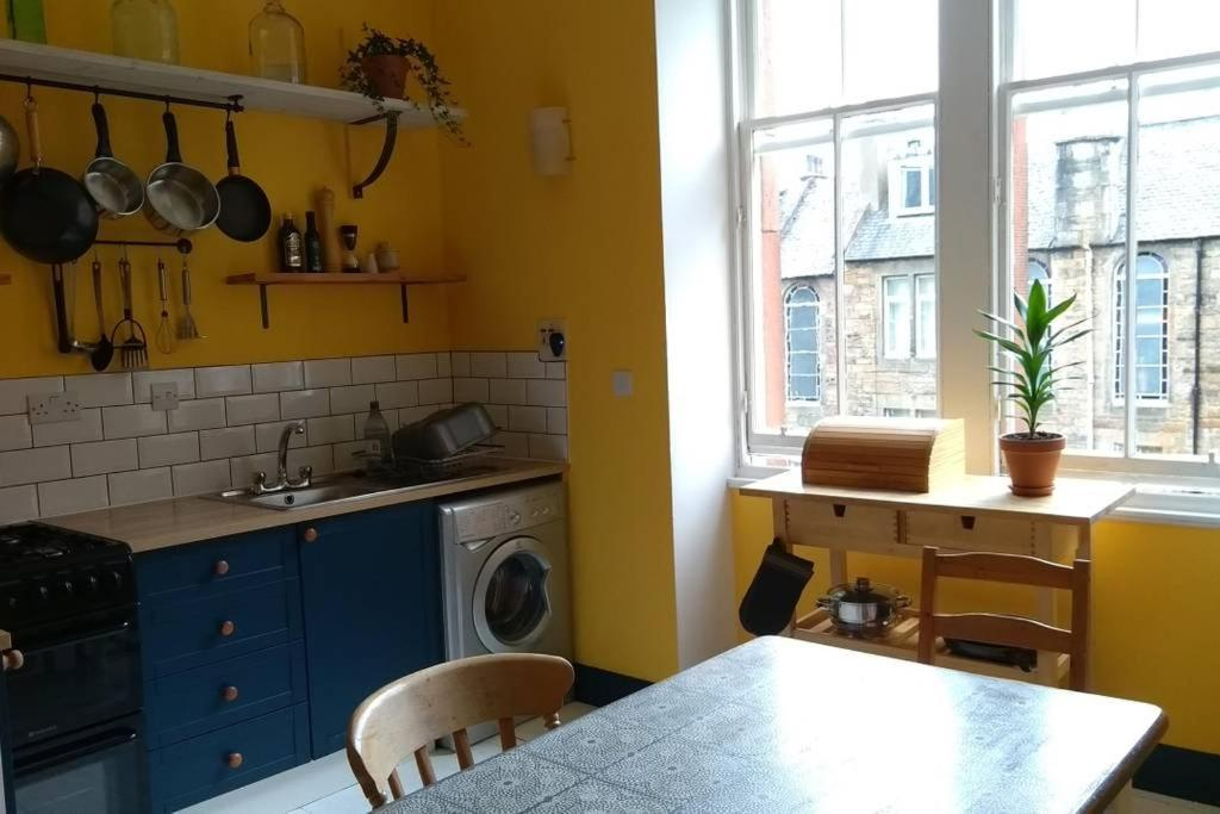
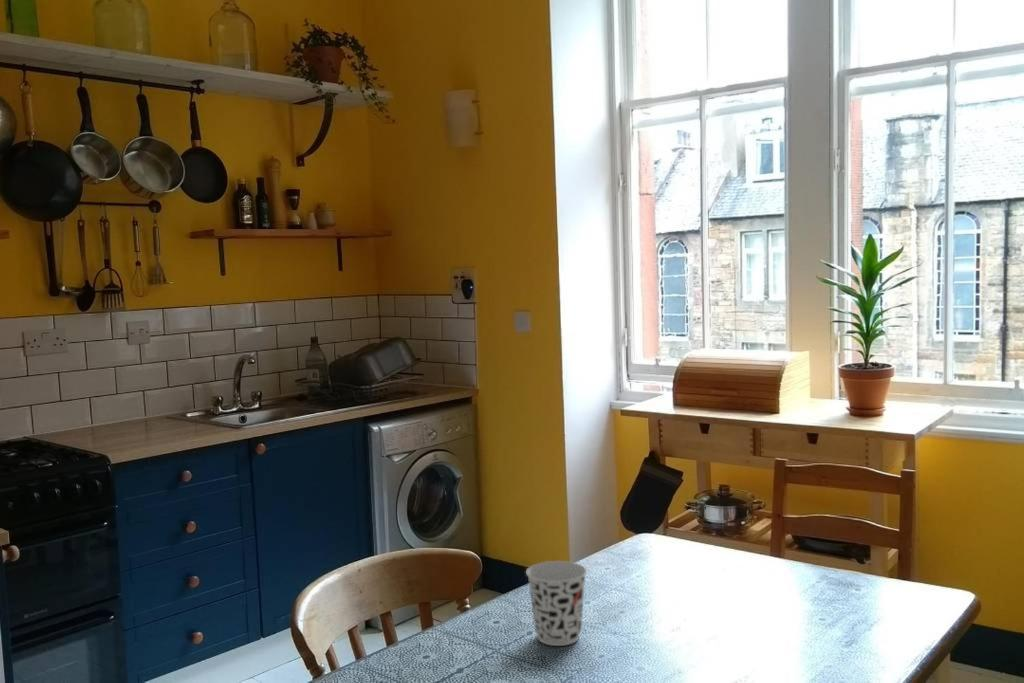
+ cup (557, 604)
